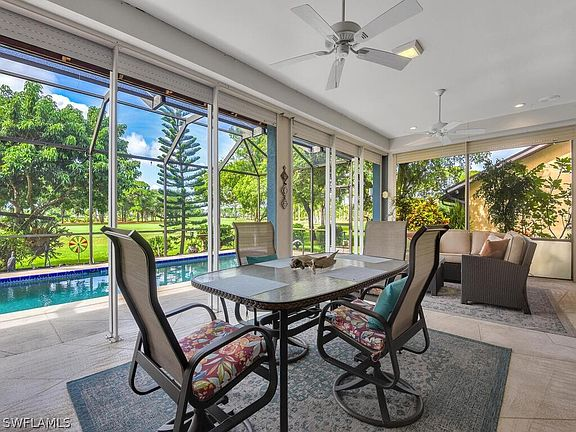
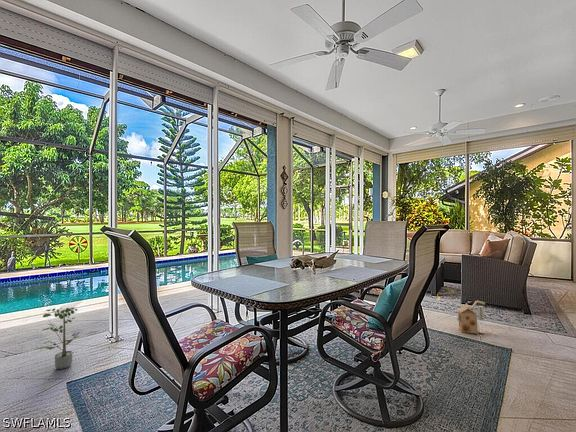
+ potted plant (60, 332)
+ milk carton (465, 312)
